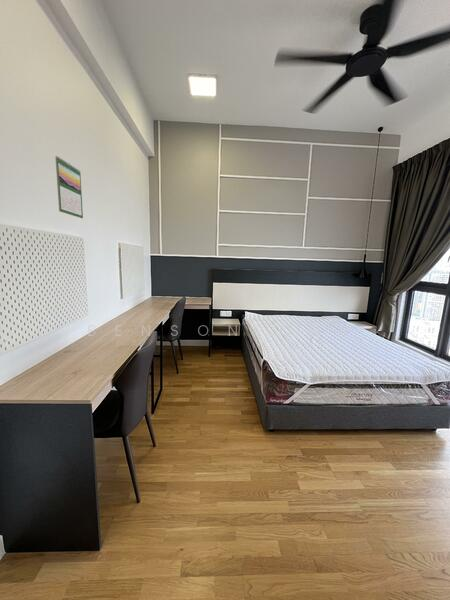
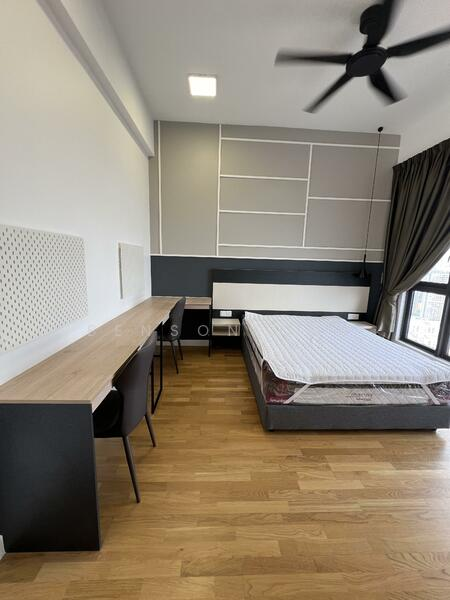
- calendar (70, 189)
